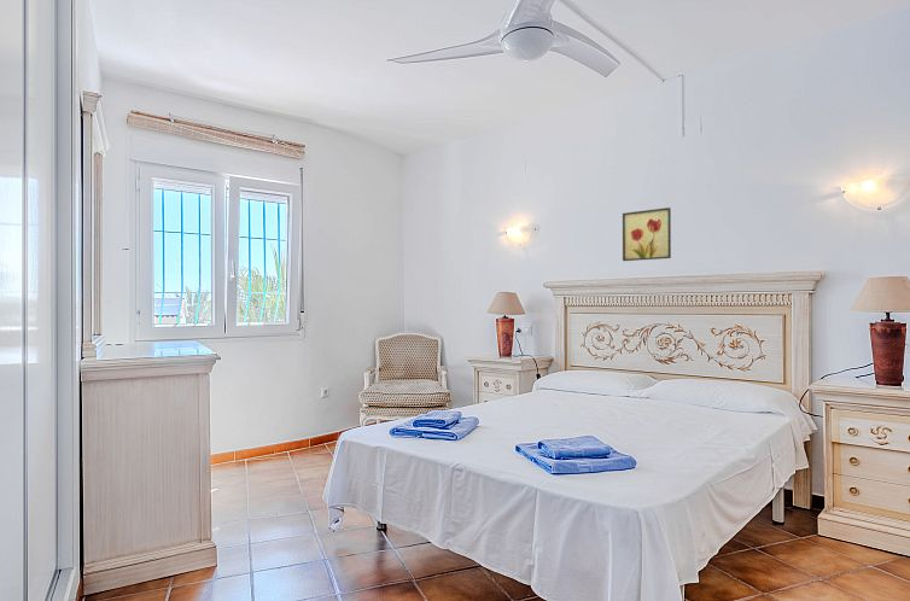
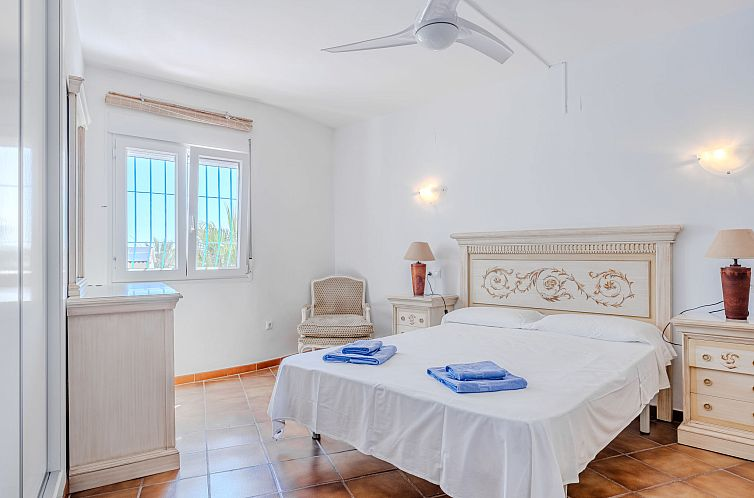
- wall art (646, 234)
